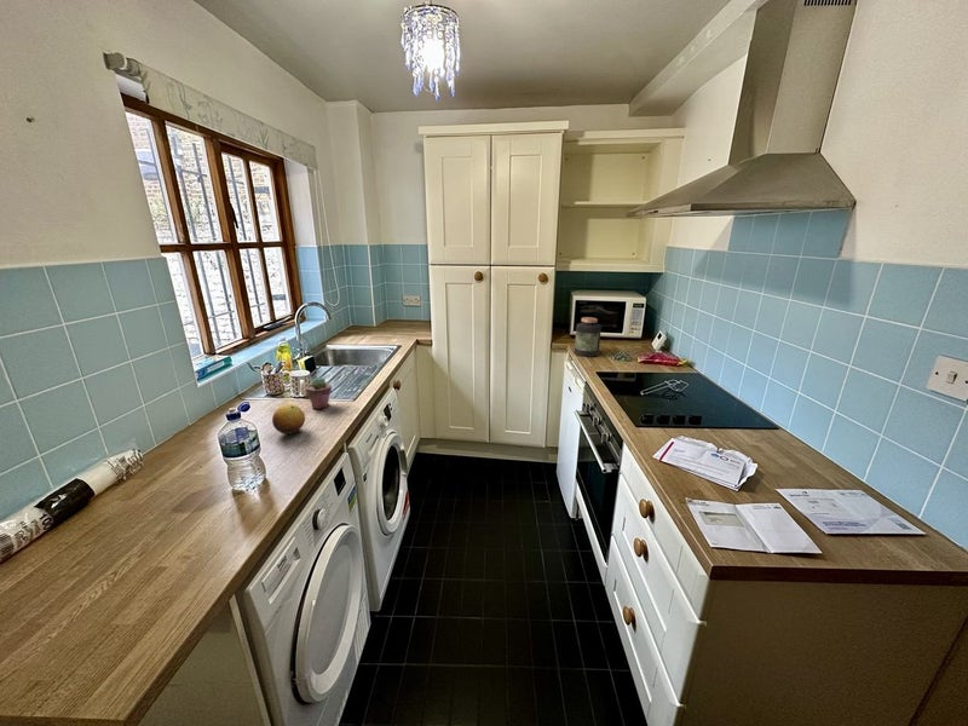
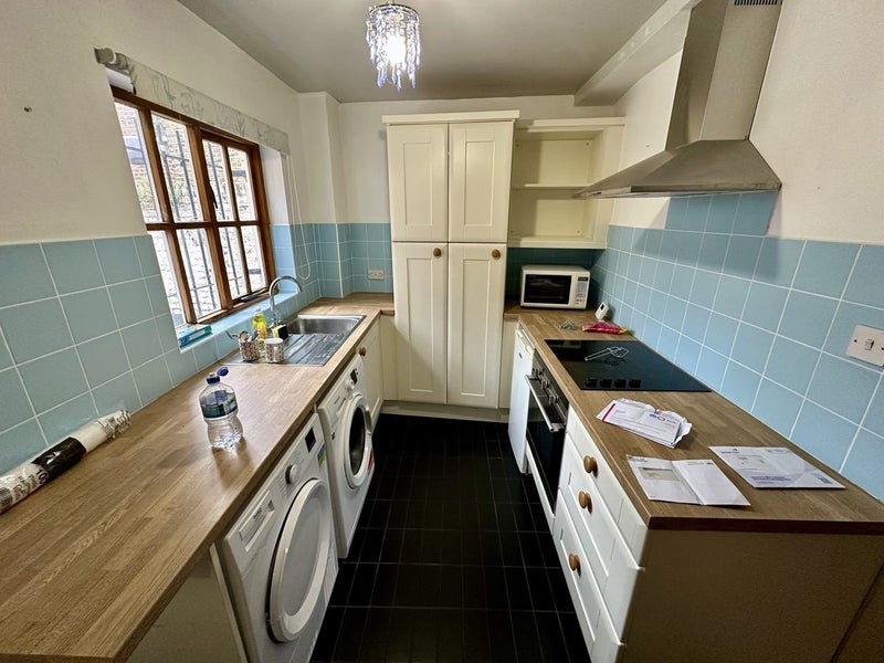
- fruit (288, 419)
- potted succulent (318, 391)
- jar (587, 335)
